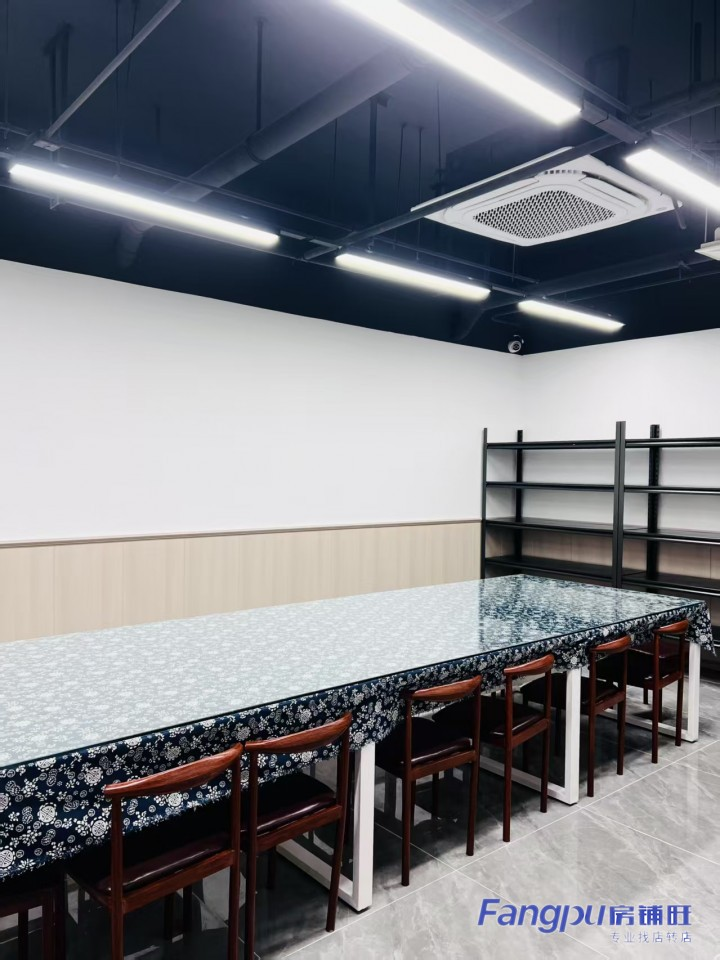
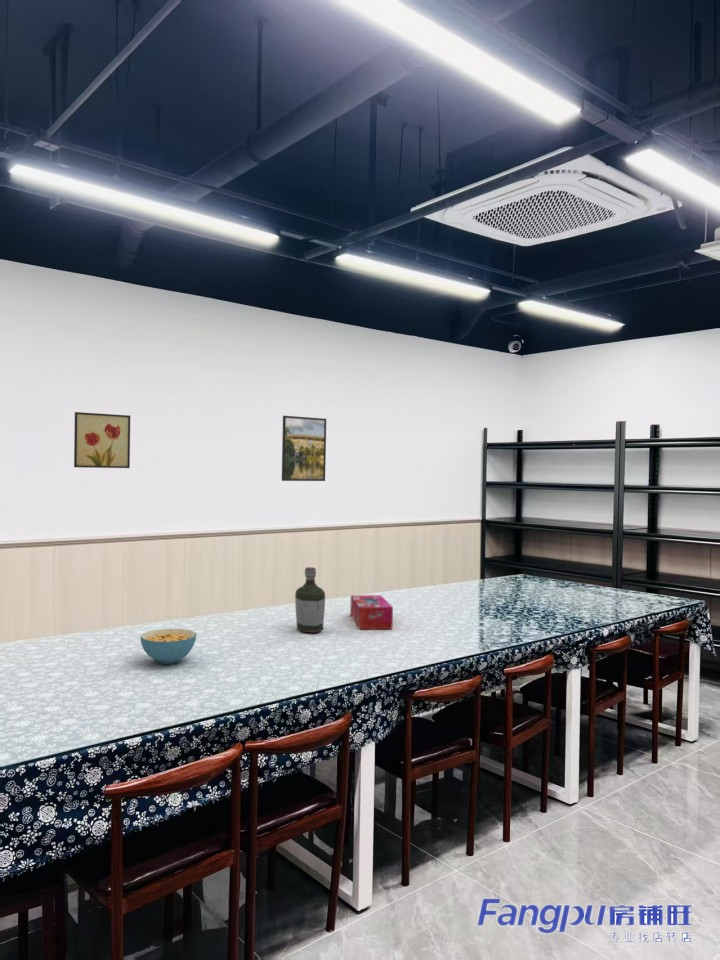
+ tissue box (370, 611)
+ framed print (304, 449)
+ wall art (102, 440)
+ bottle (310, 599)
+ cereal bowl (168, 648)
